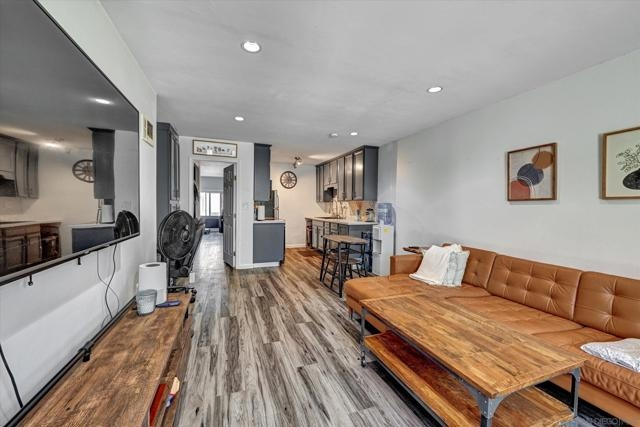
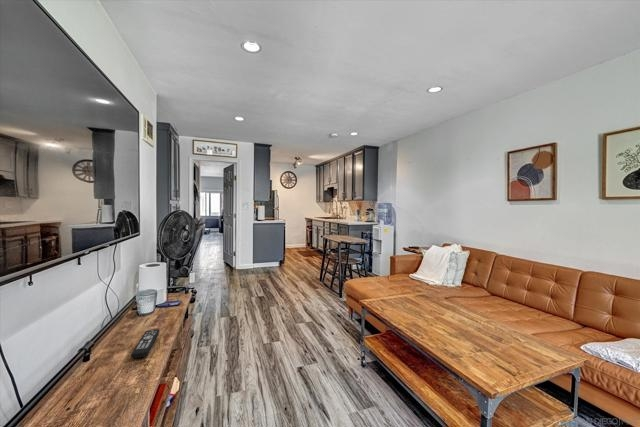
+ remote control (146, 342)
